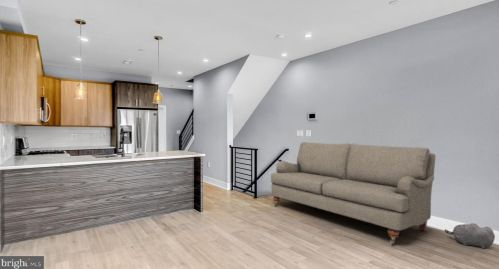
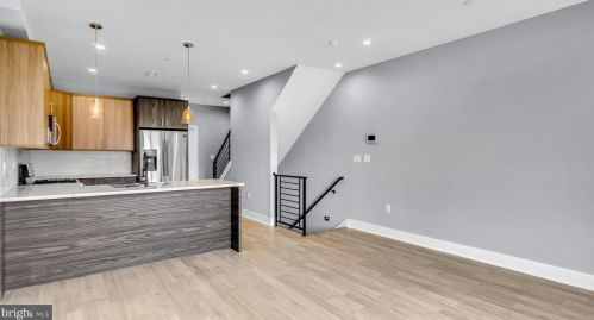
- plush toy (468, 233)
- sofa (341, 179)
